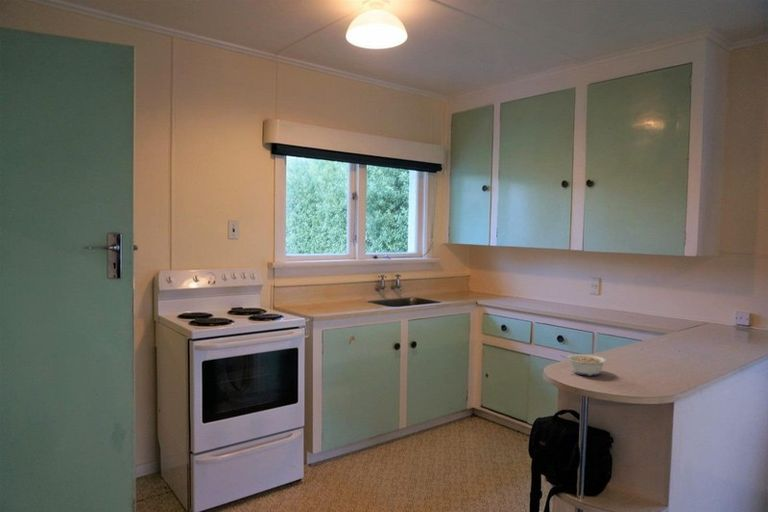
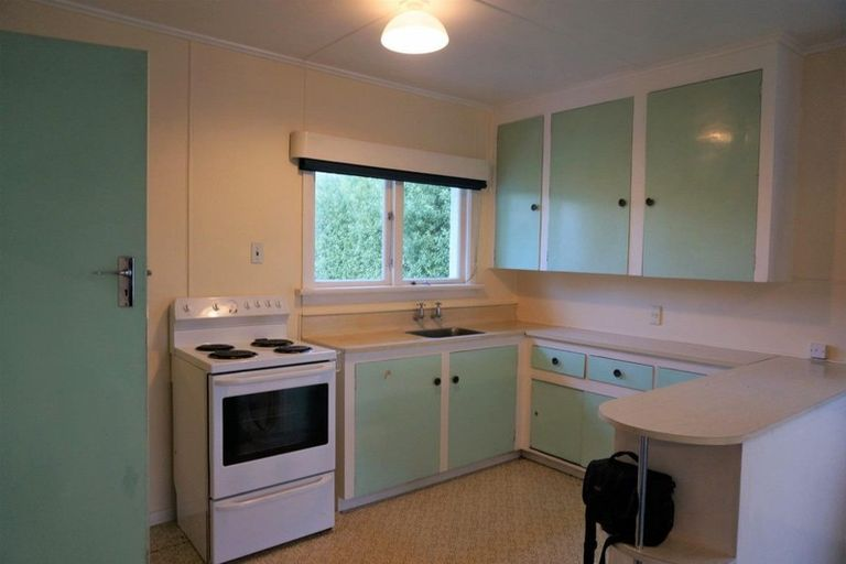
- legume (585, 364)
